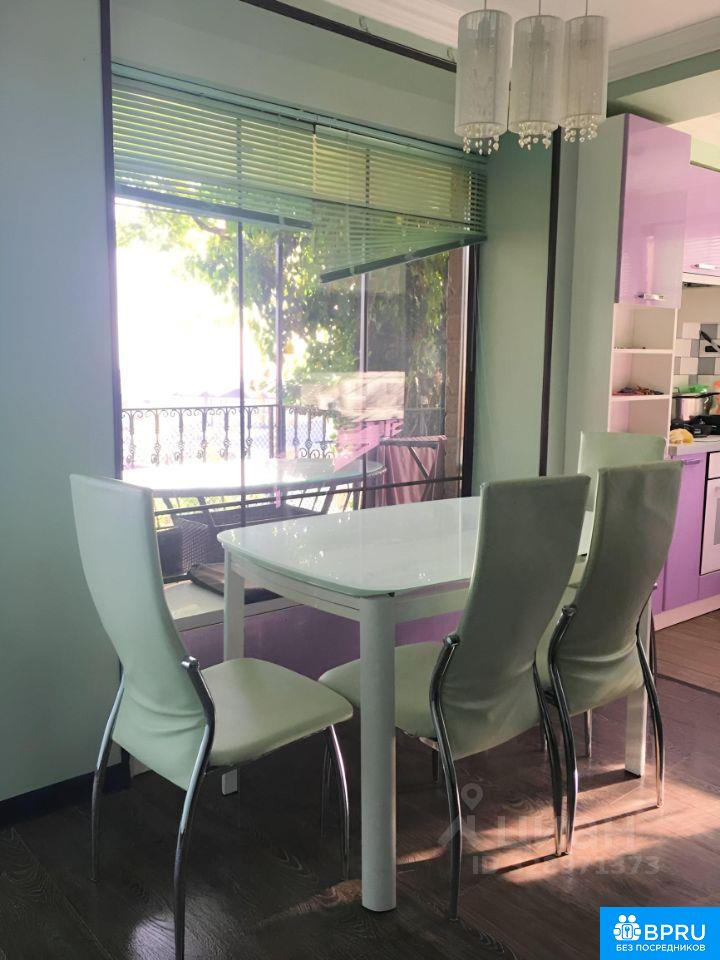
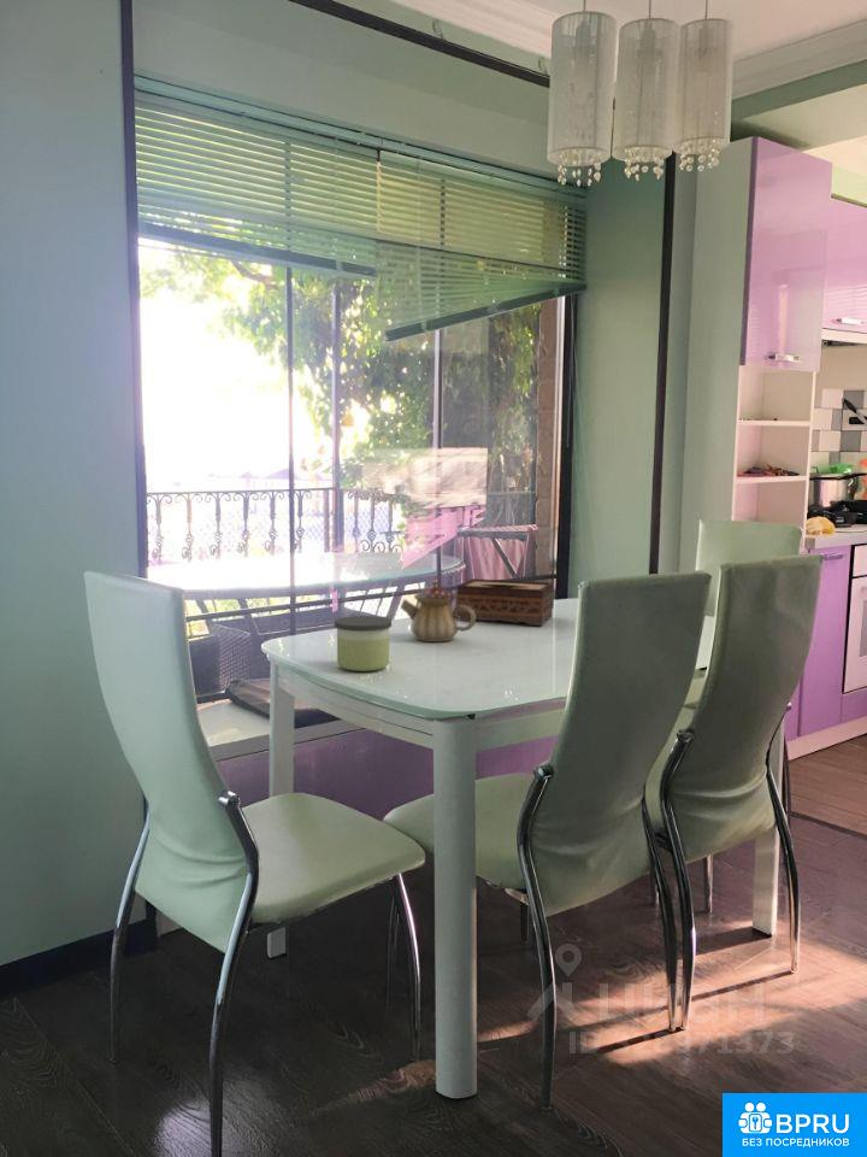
+ tissue box (505, 600)
+ teapot (437, 609)
+ candle (362, 644)
